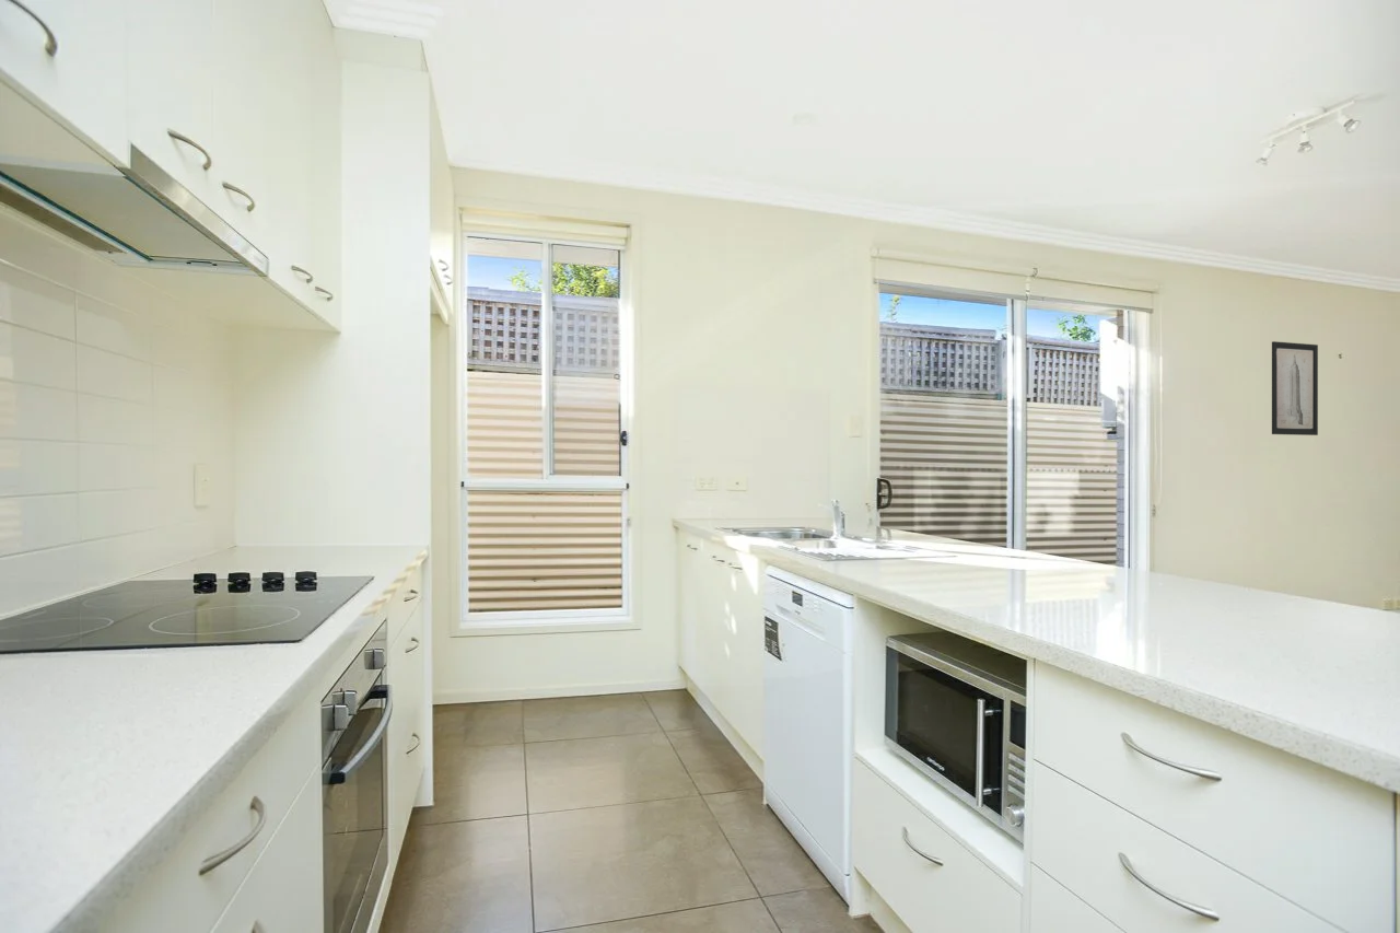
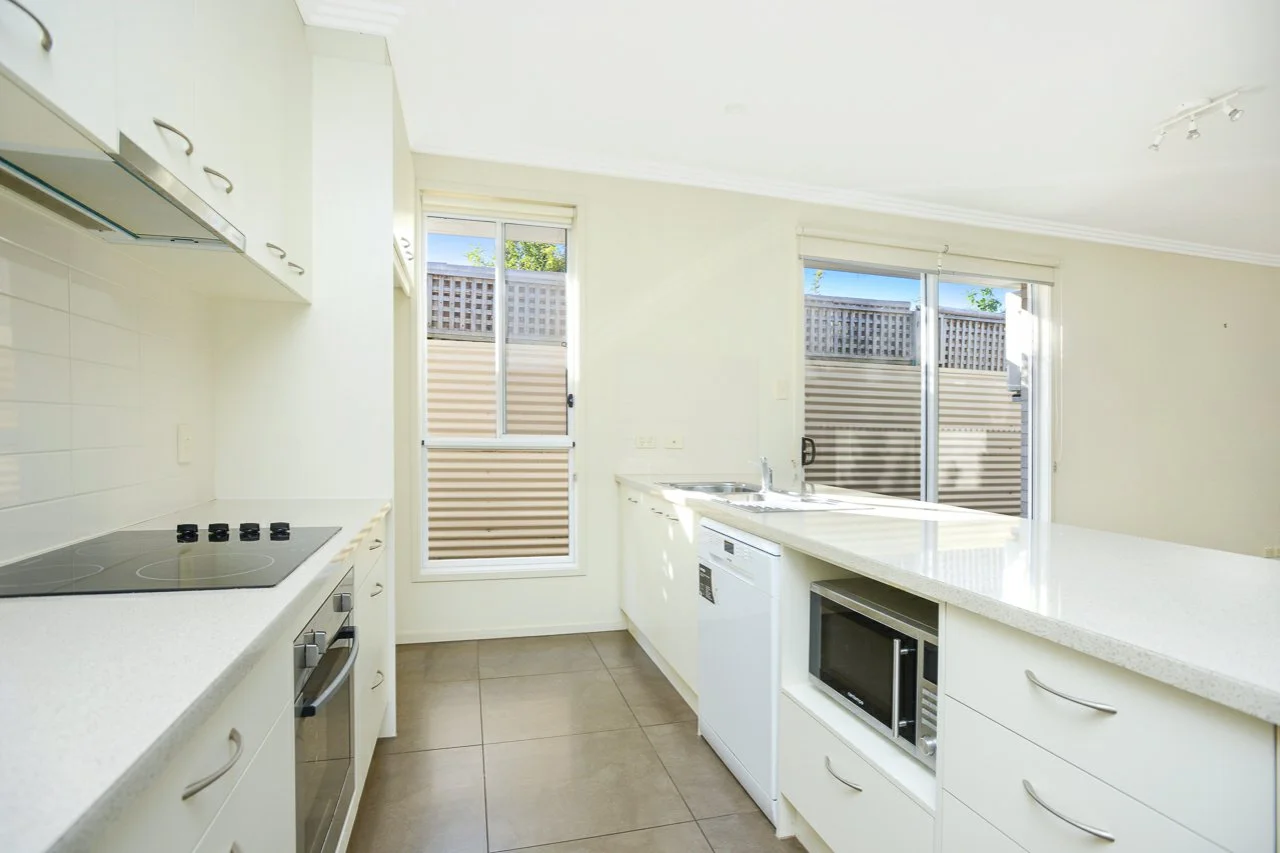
- wall art (1295, 388)
